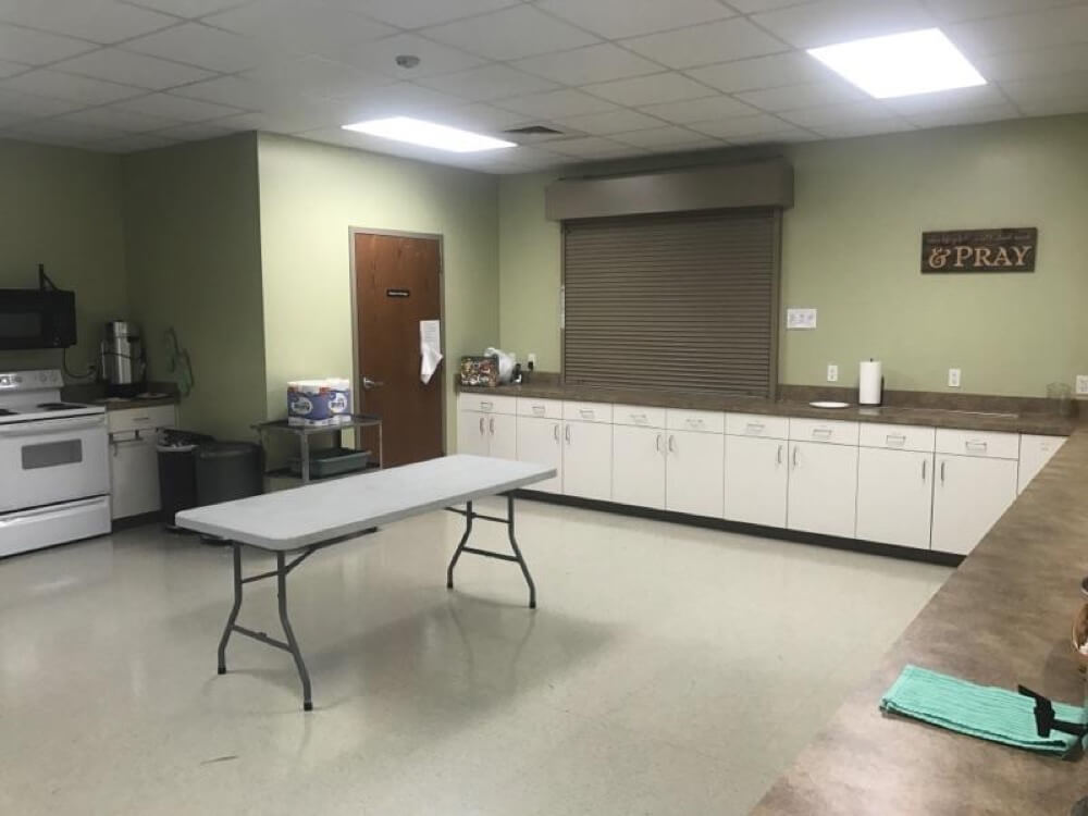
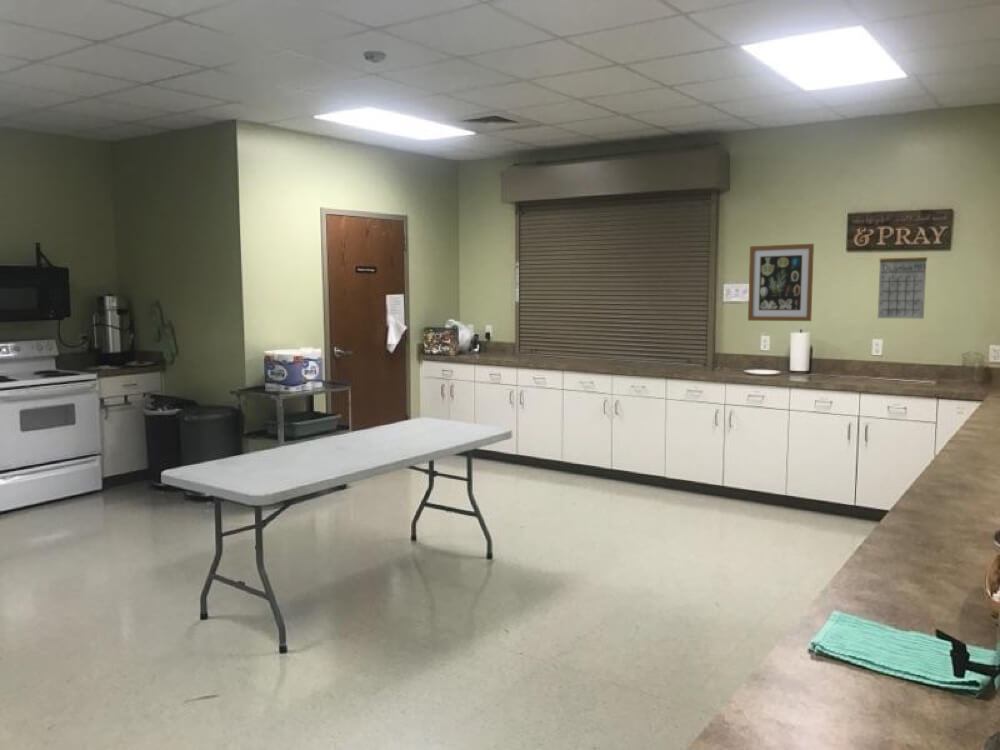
+ wall art (780, 283)
+ calendar (902, 281)
